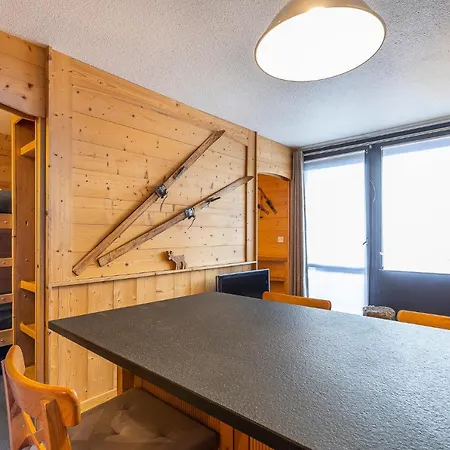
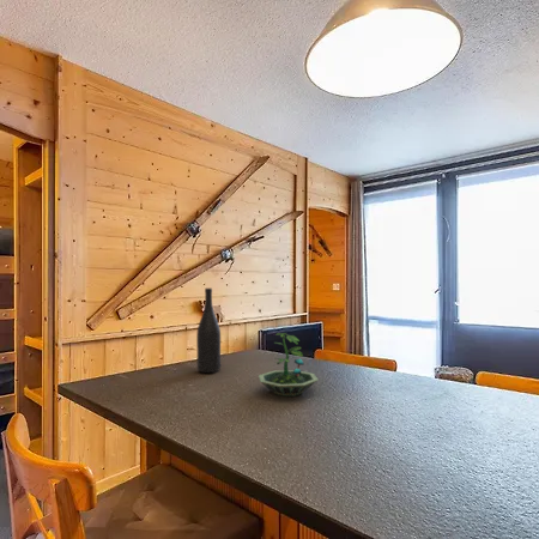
+ terrarium (285, 345)
+ wine bottle (208, 329)
